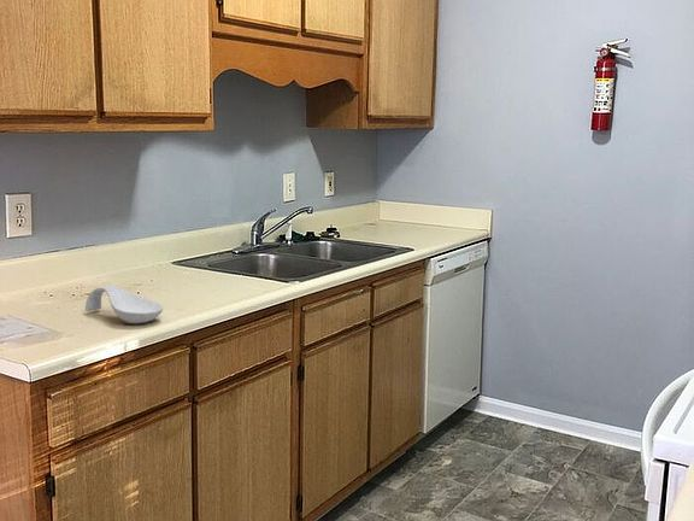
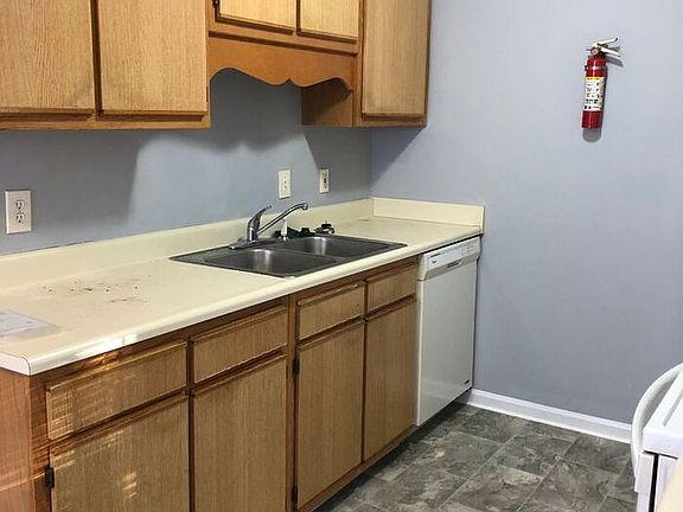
- spoon rest (122, 303)
